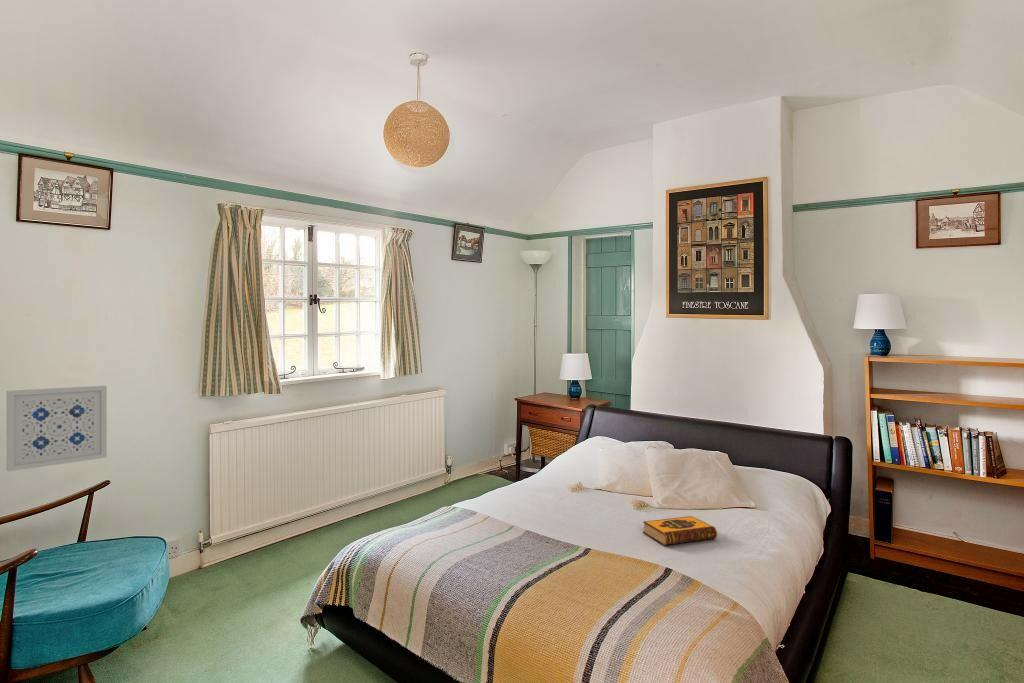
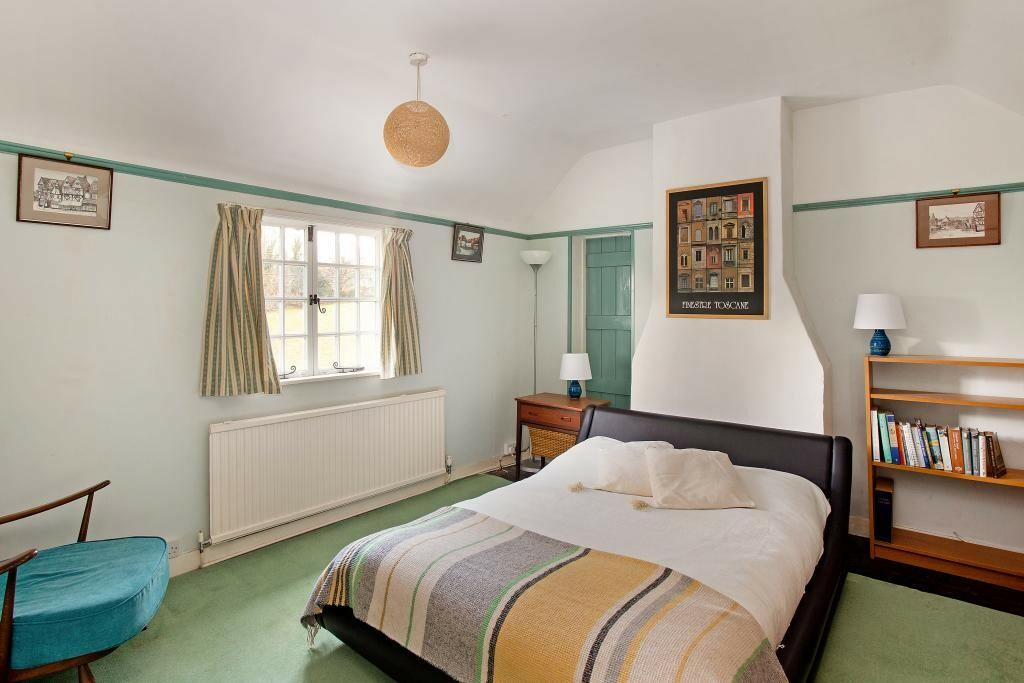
- wall art (59, 426)
- hardback book (679, 530)
